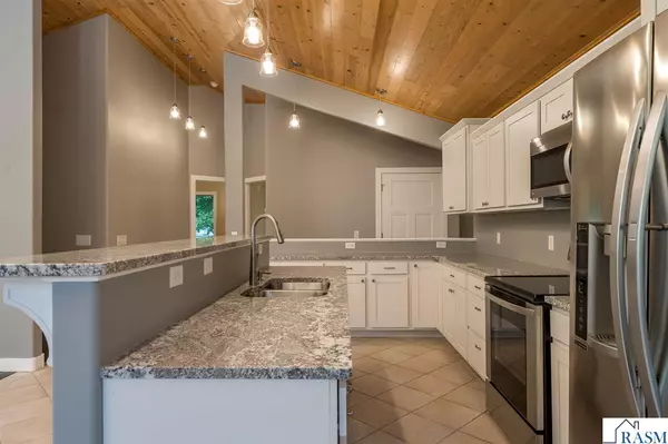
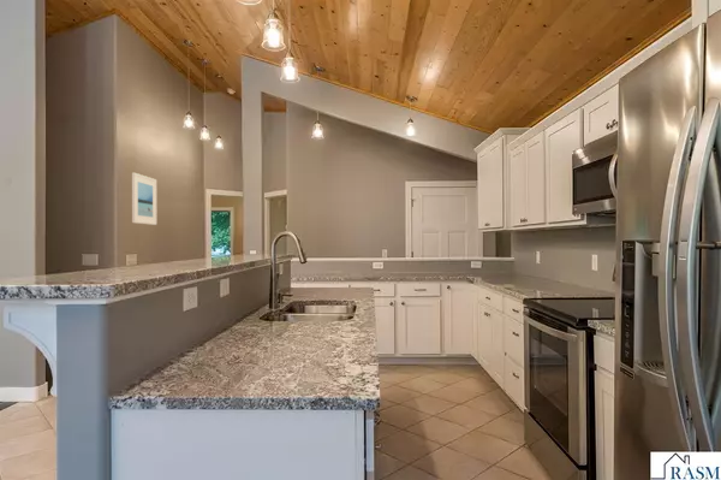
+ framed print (144, 200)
